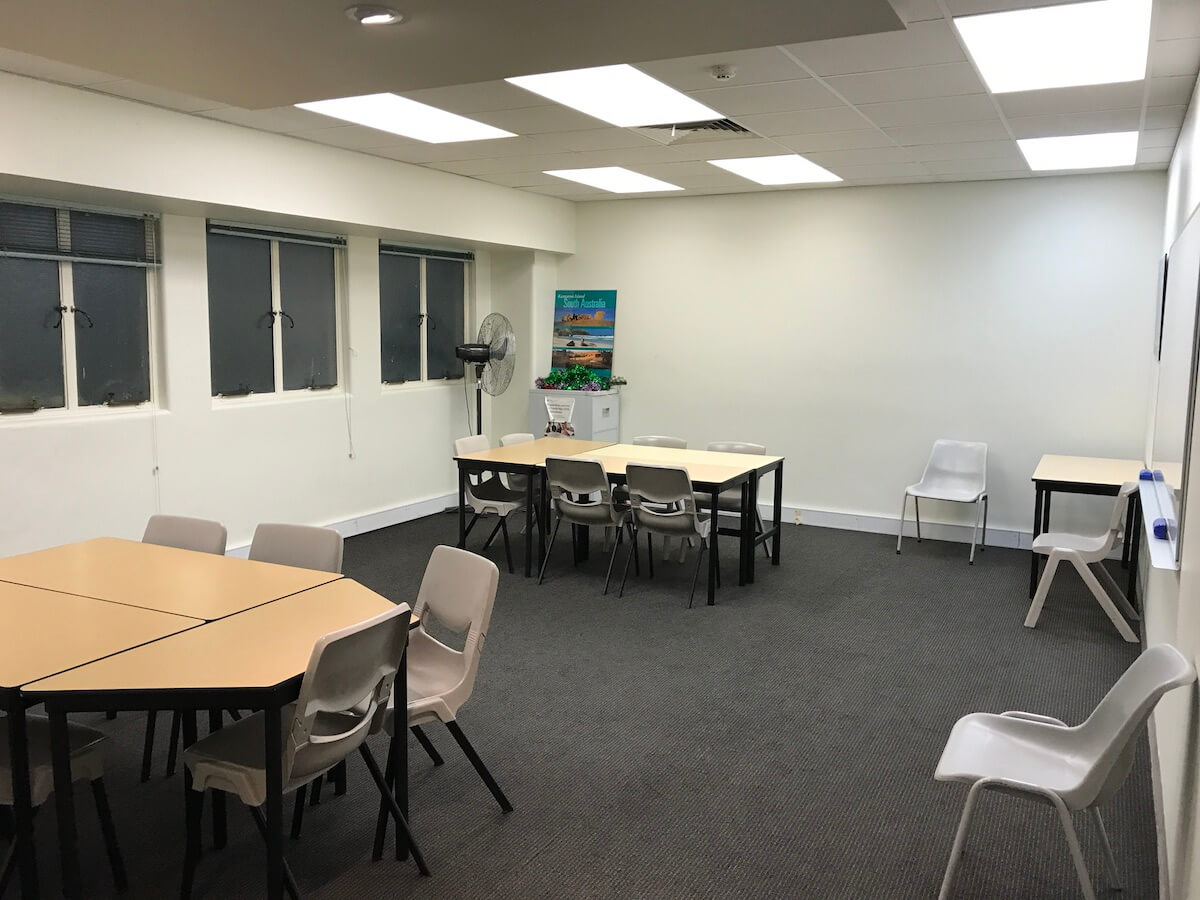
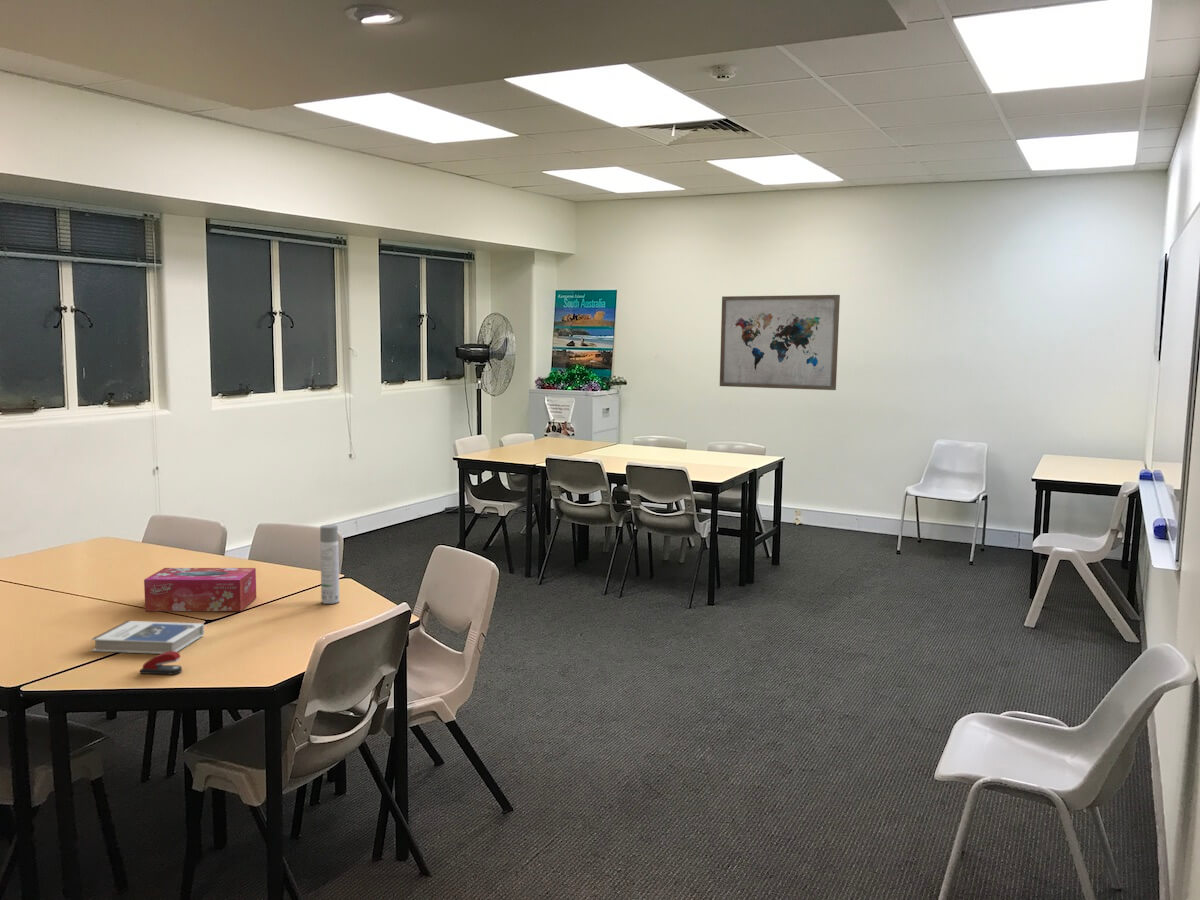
+ stapler (162, 662)
+ wall art (777, 342)
+ spray bottle (329, 564)
+ tissue box (201, 589)
+ hardback book (149, 636)
